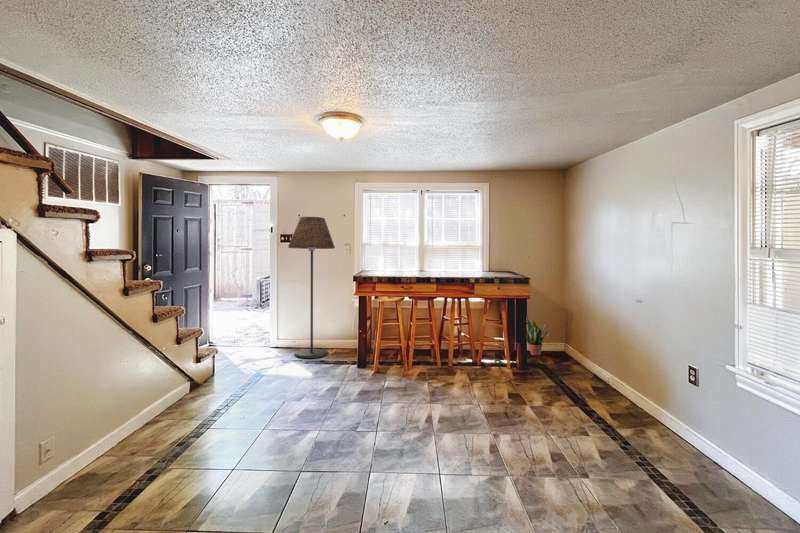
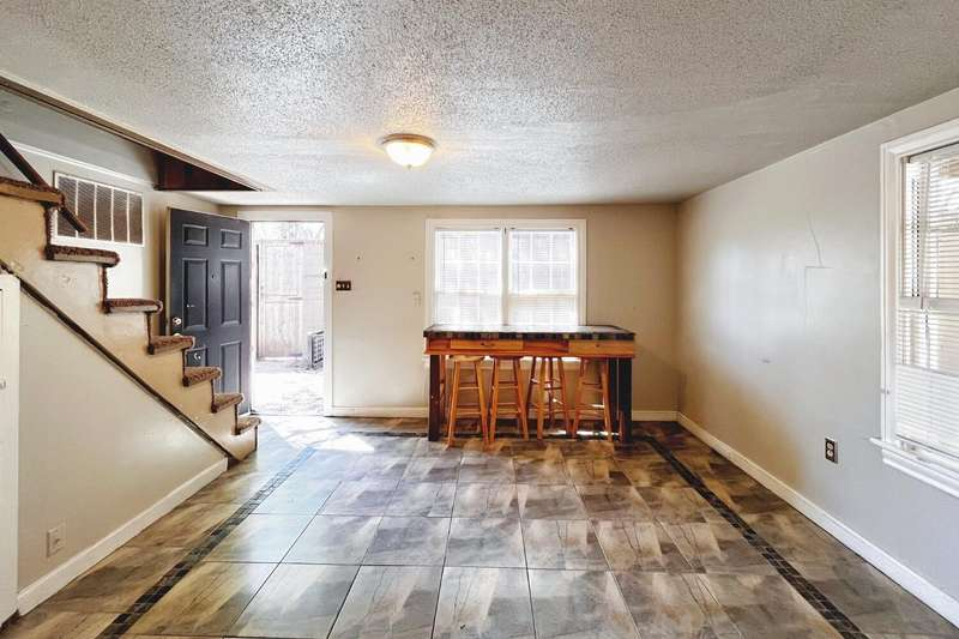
- potted plant (536, 335)
- floor lamp (311, 286)
